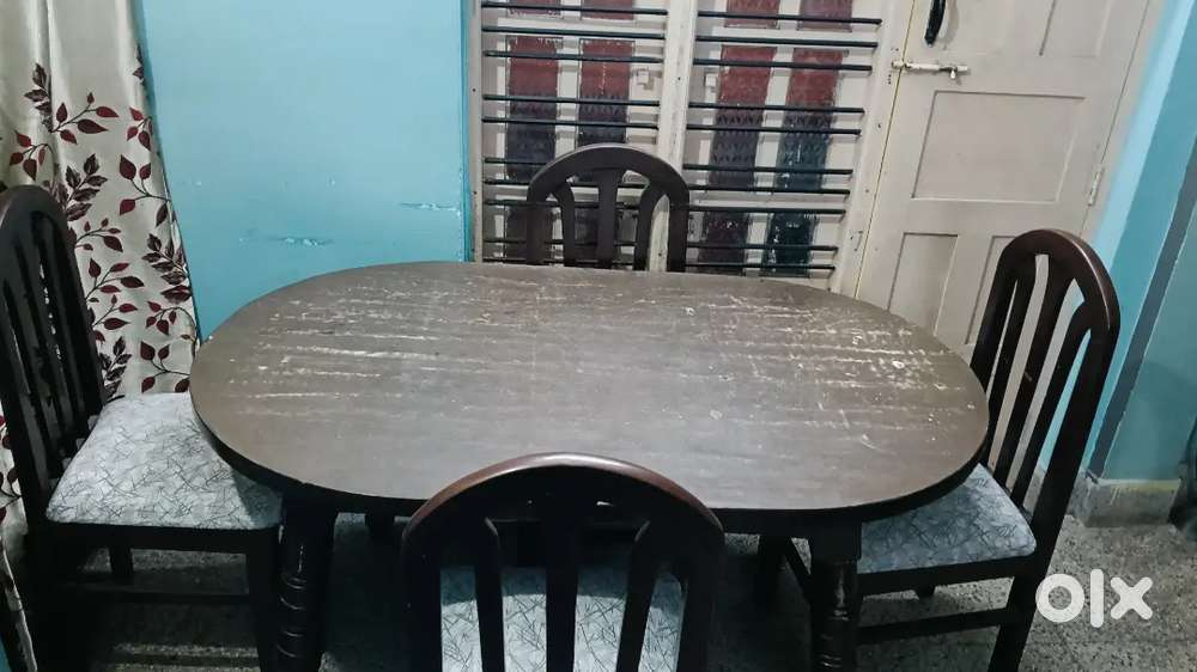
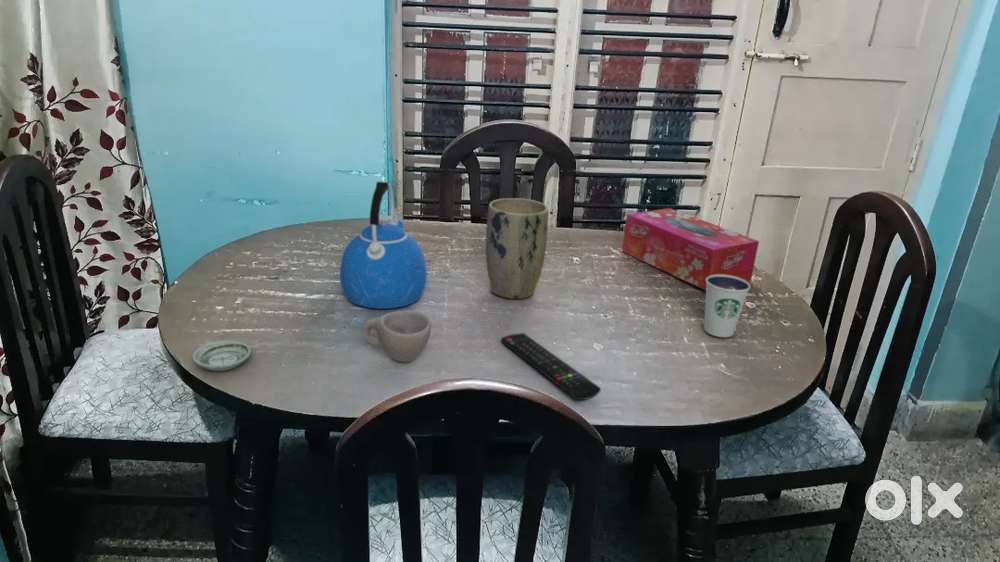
+ dixie cup (723, 307)
+ tissue box (686, 246)
+ remote control (546, 364)
+ plant pot (515, 249)
+ cup (396, 339)
+ saucer (222, 358)
+ kettle (386, 236)
